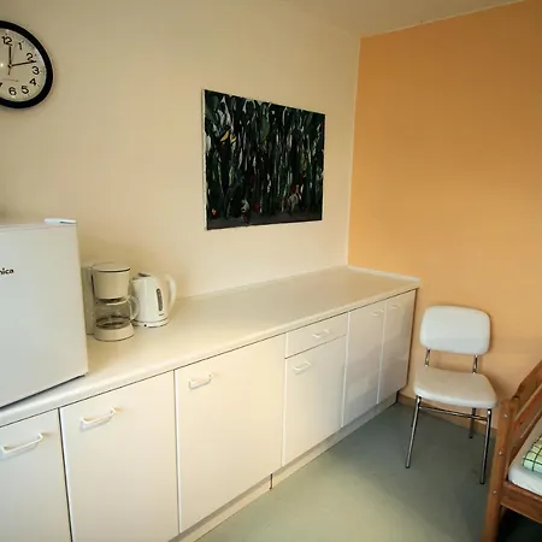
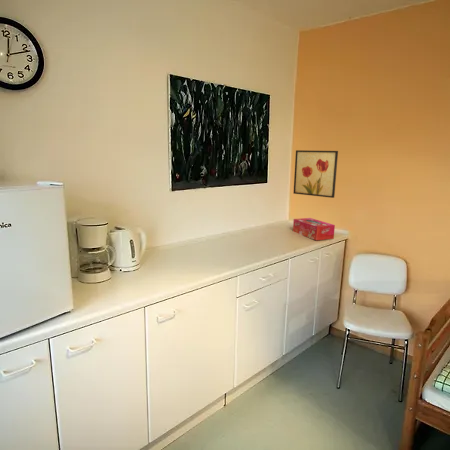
+ wall art (315, 173)
+ tissue box (312, 228)
